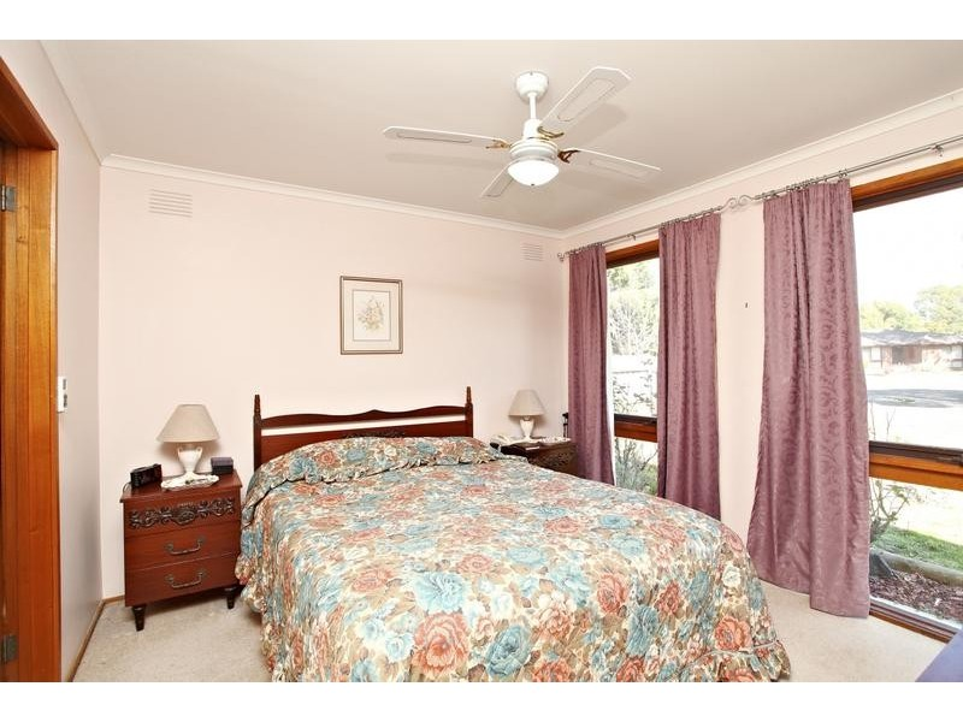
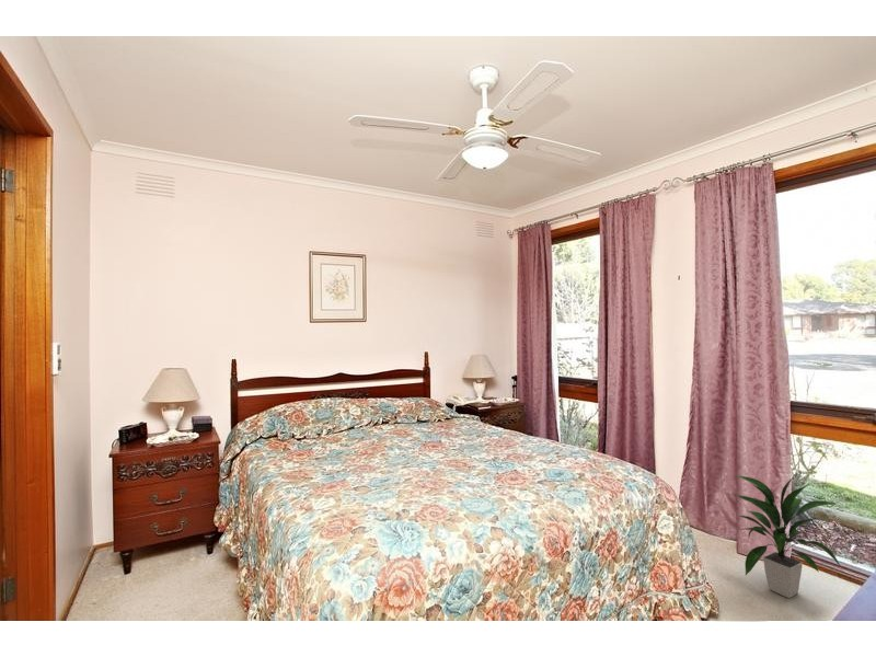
+ indoor plant (776, 531)
